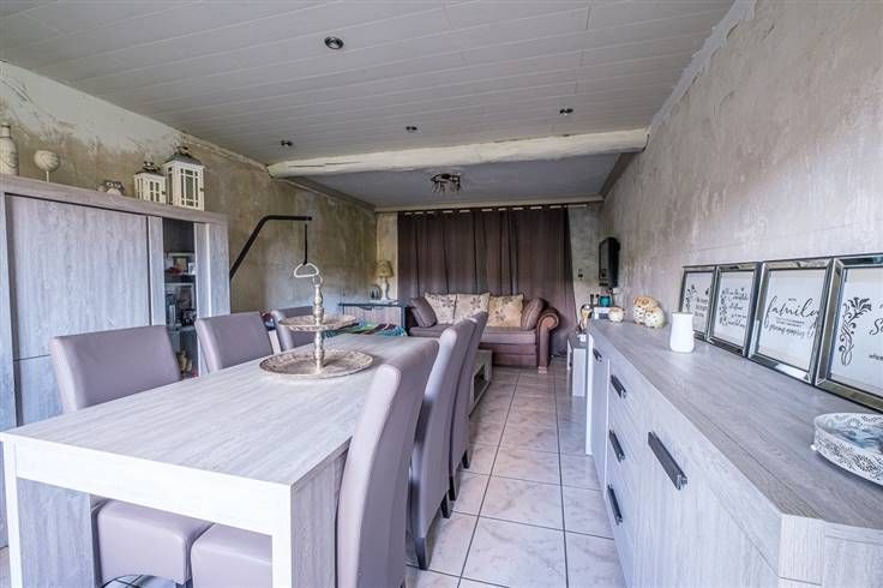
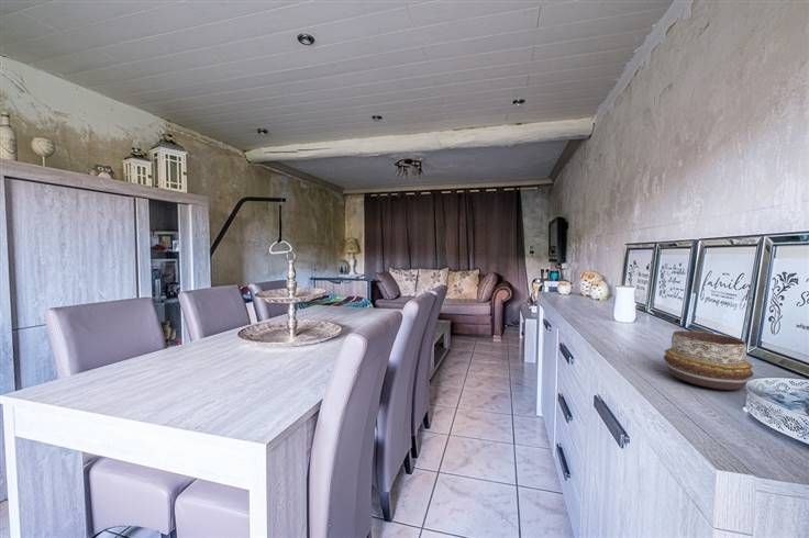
+ decorative bowl (706, 358)
